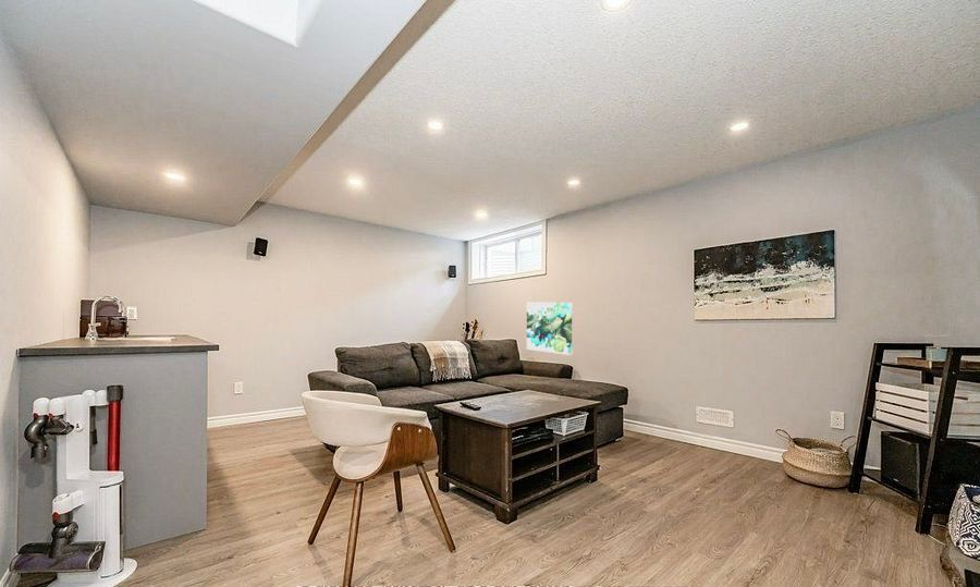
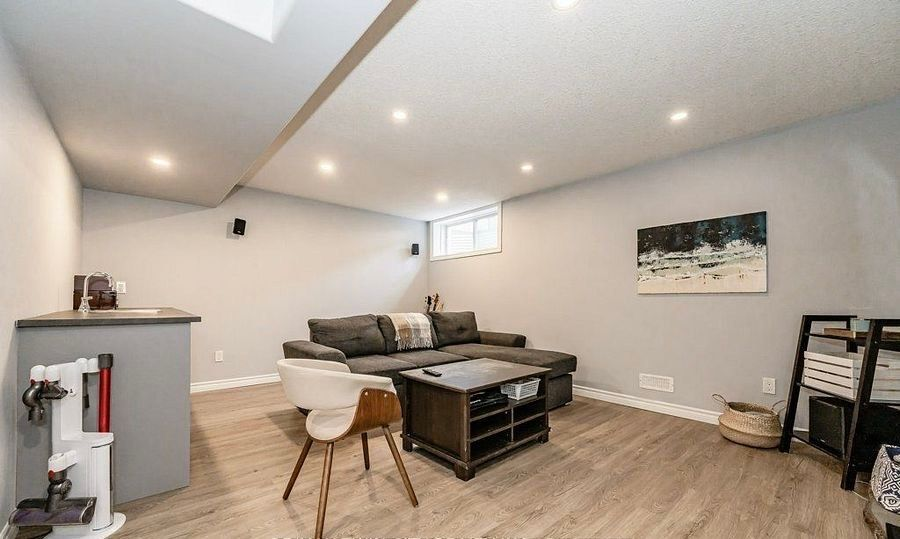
- wall art (548, 327)
